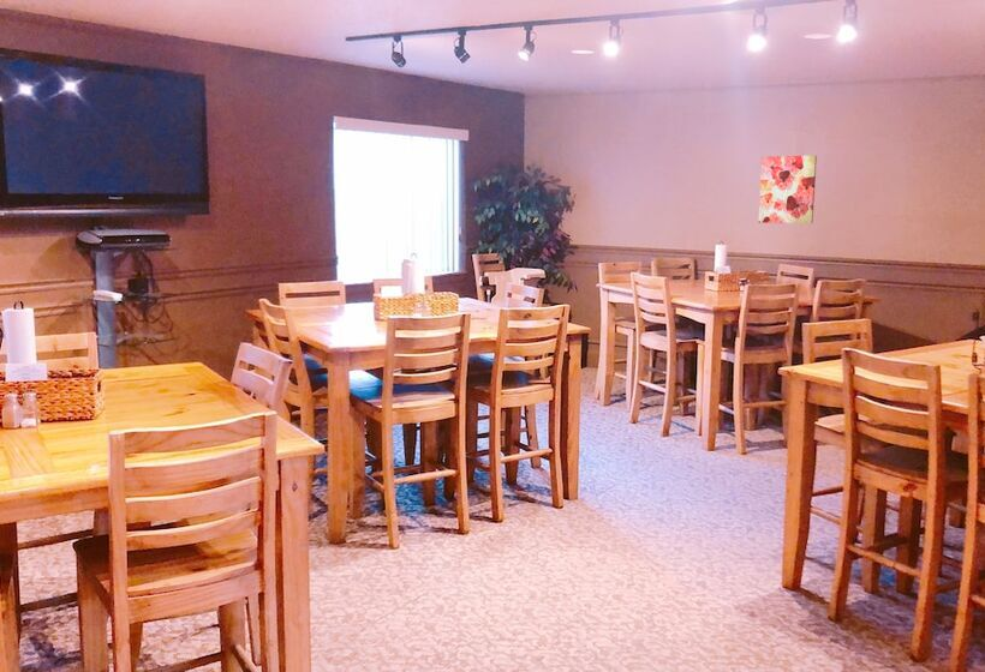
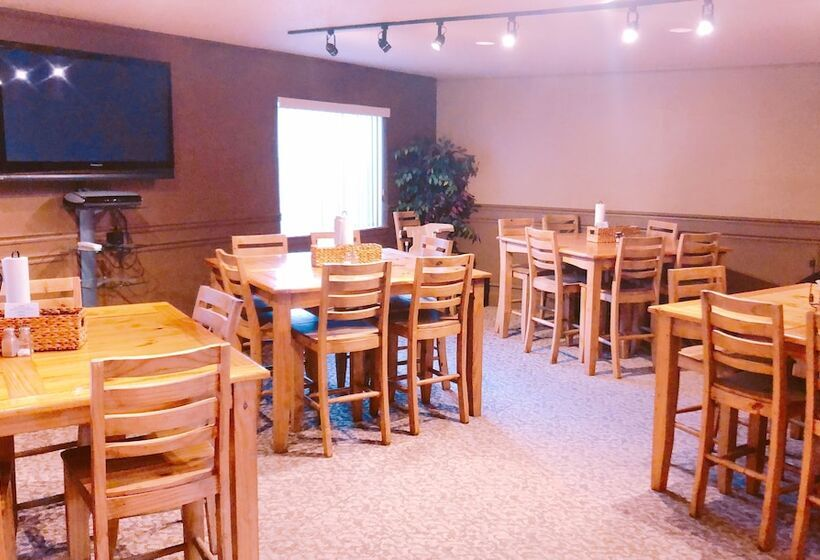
- wall art (787, 190)
